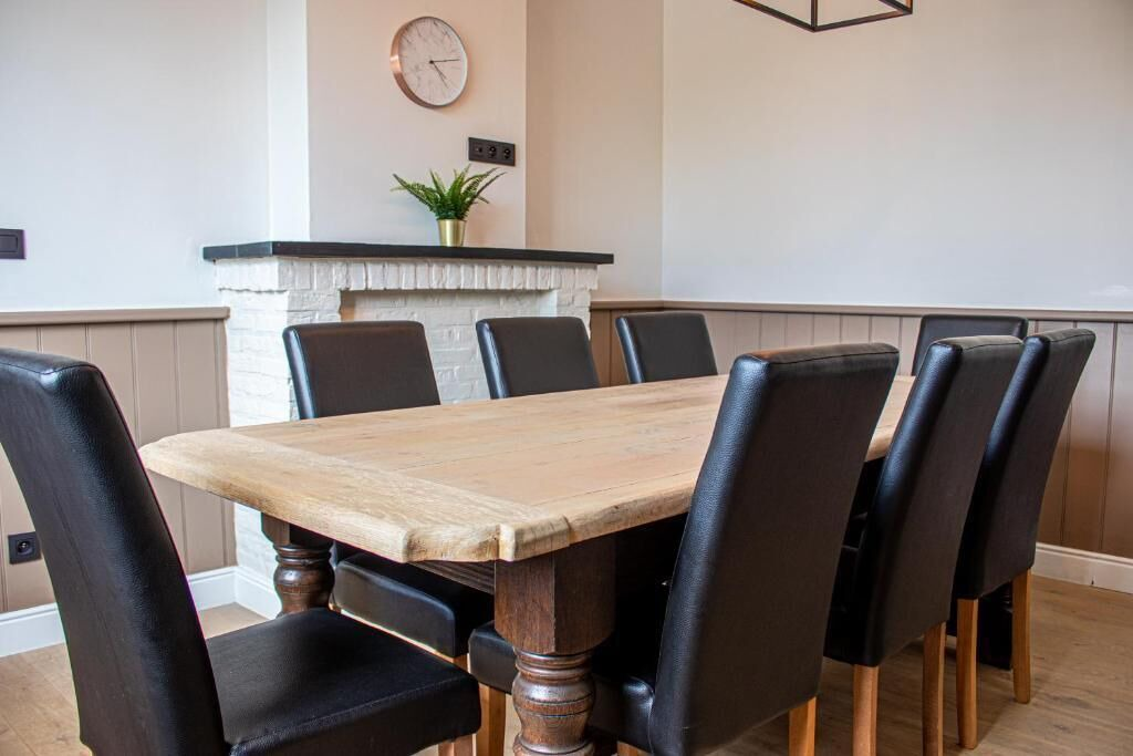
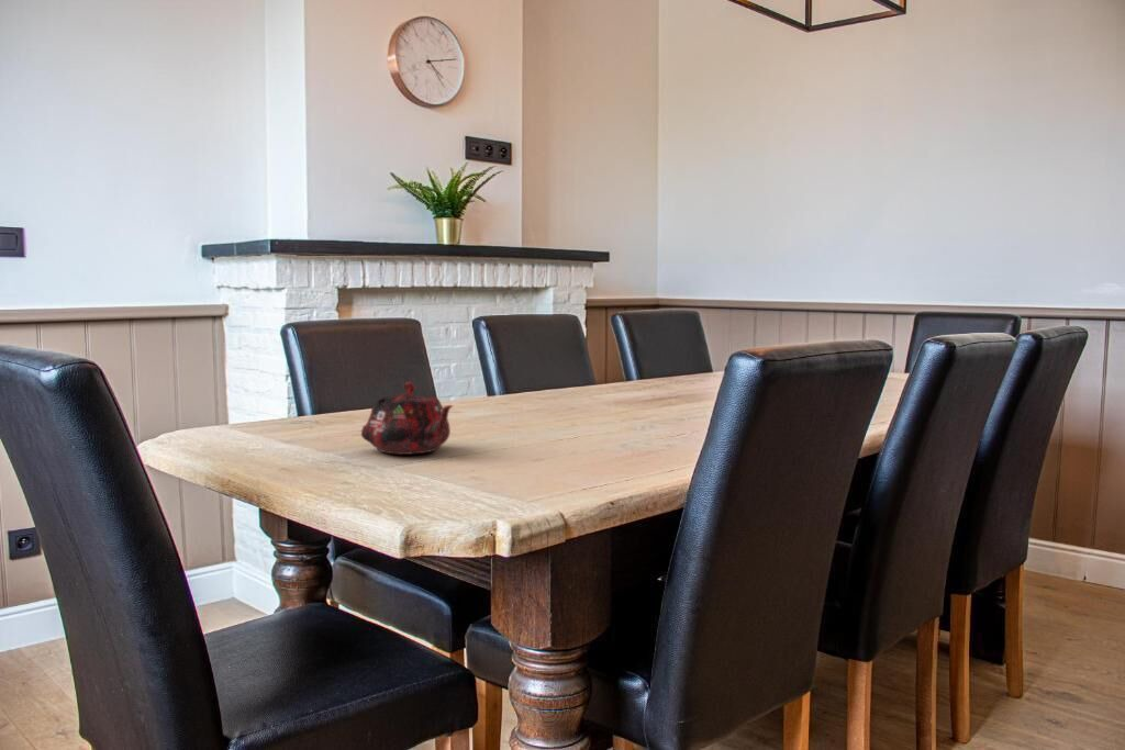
+ teapot (411, 416)
